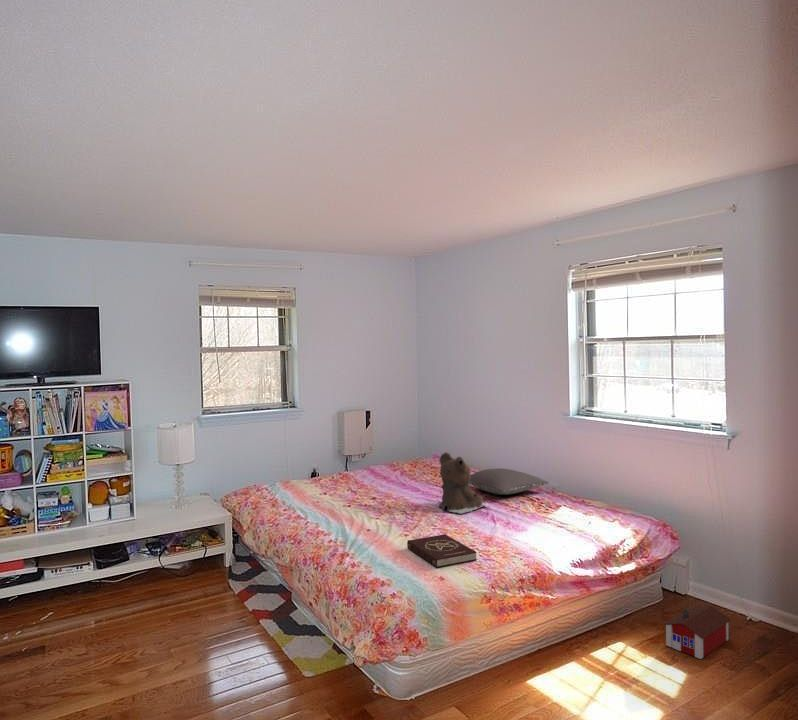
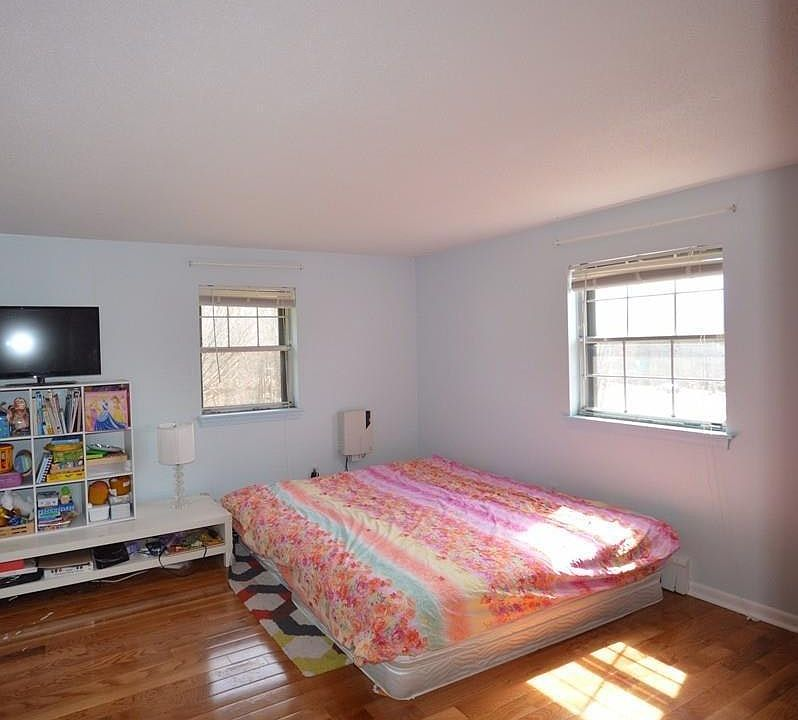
- toy house (697, 626)
- pillow (503, 480)
- book (440, 549)
- teddy bear (457, 479)
